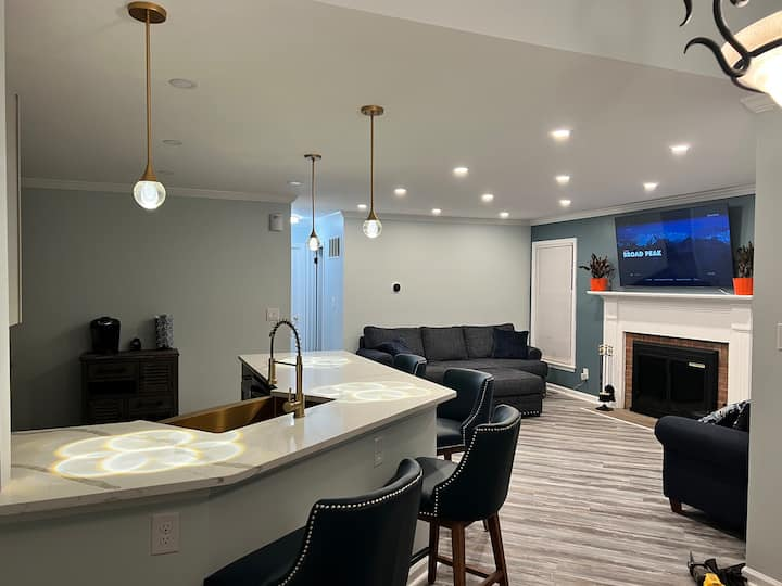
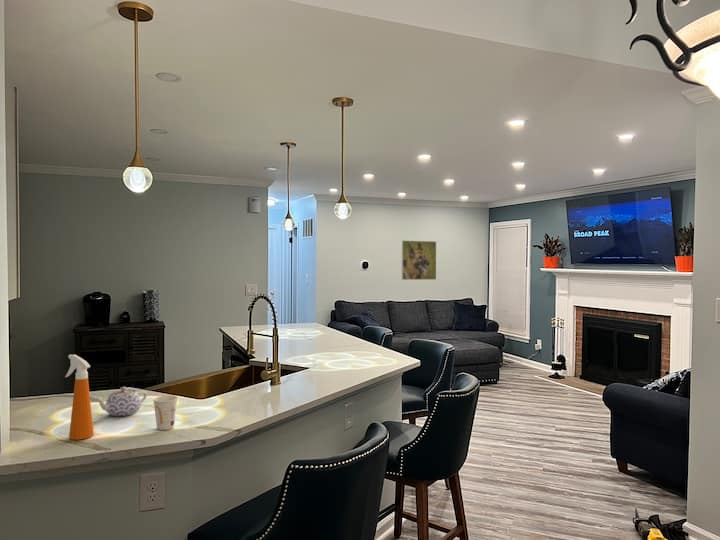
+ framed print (419, 260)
+ cup (165, 412)
+ teapot (121, 400)
+ spray bottle (77, 395)
